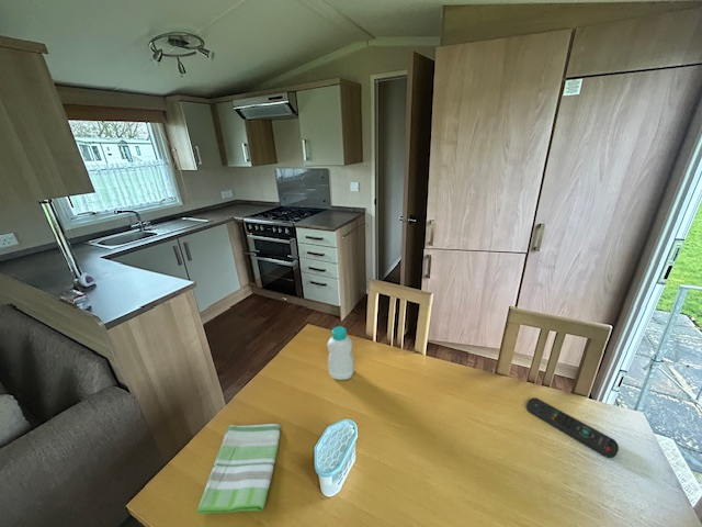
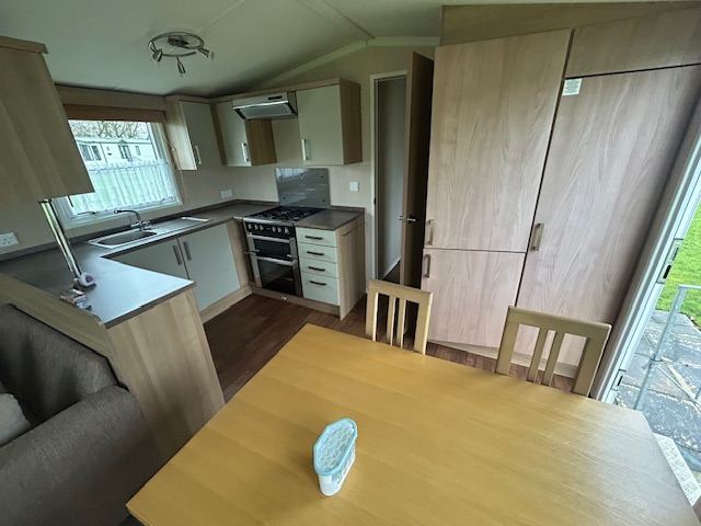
- bottle (340, 352)
- remote control (568, 424)
- dish towel (244, 462)
